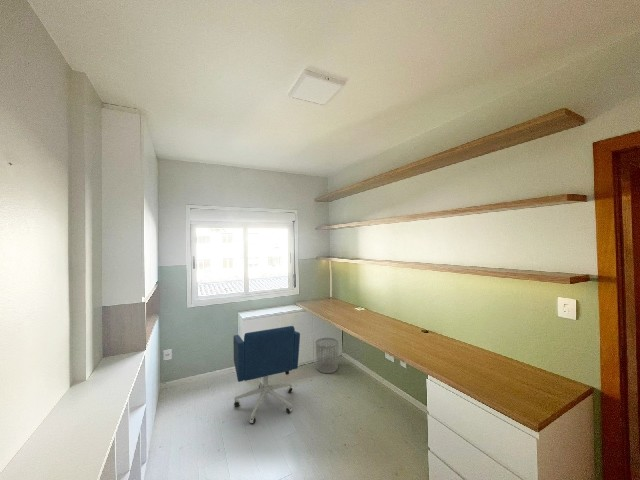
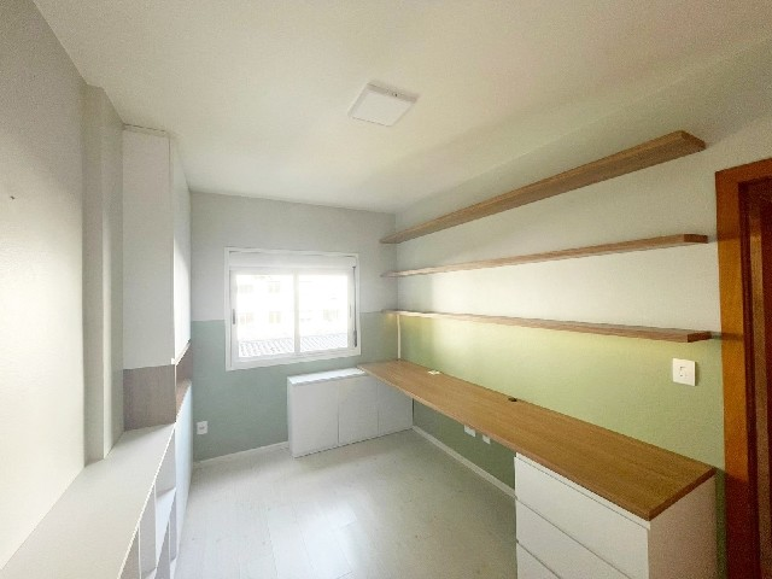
- office chair (265, 362)
- waste bin (327, 355)
